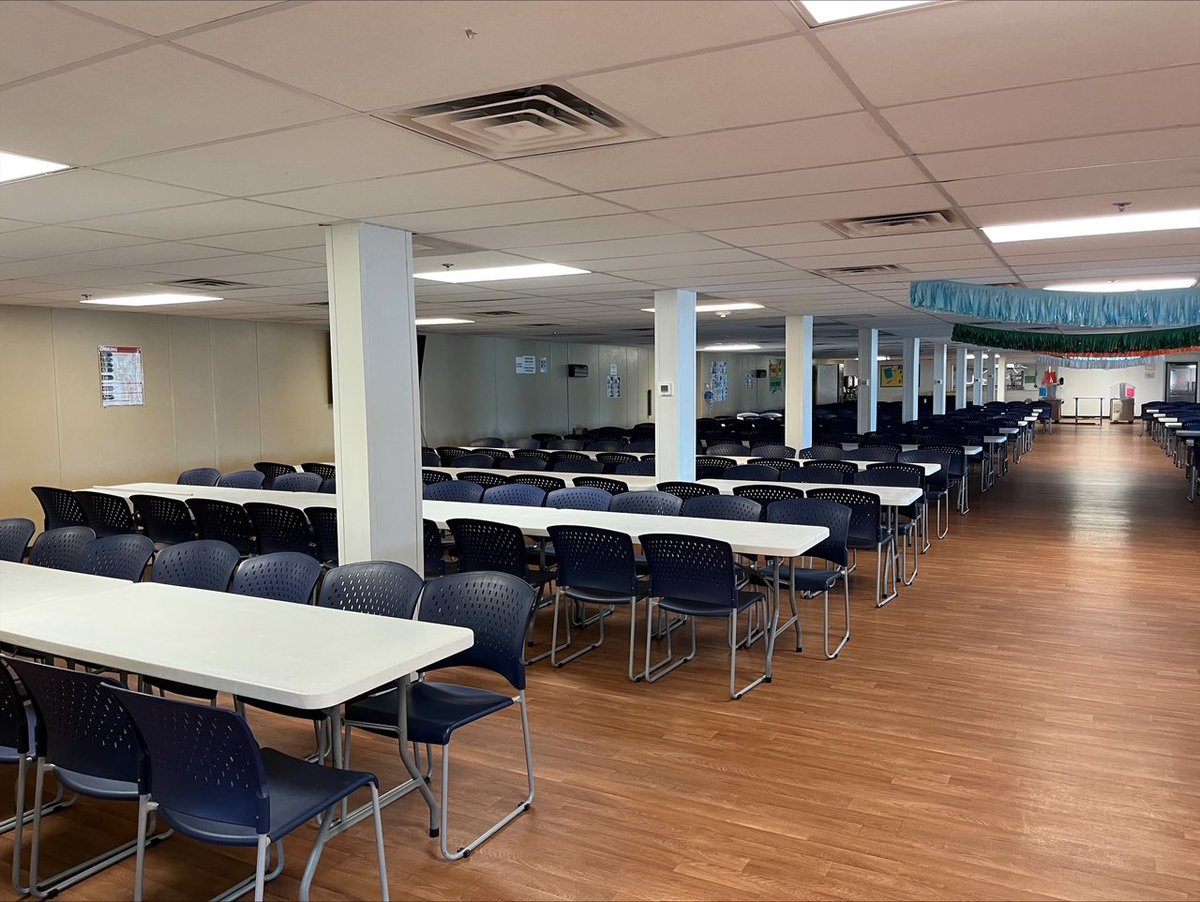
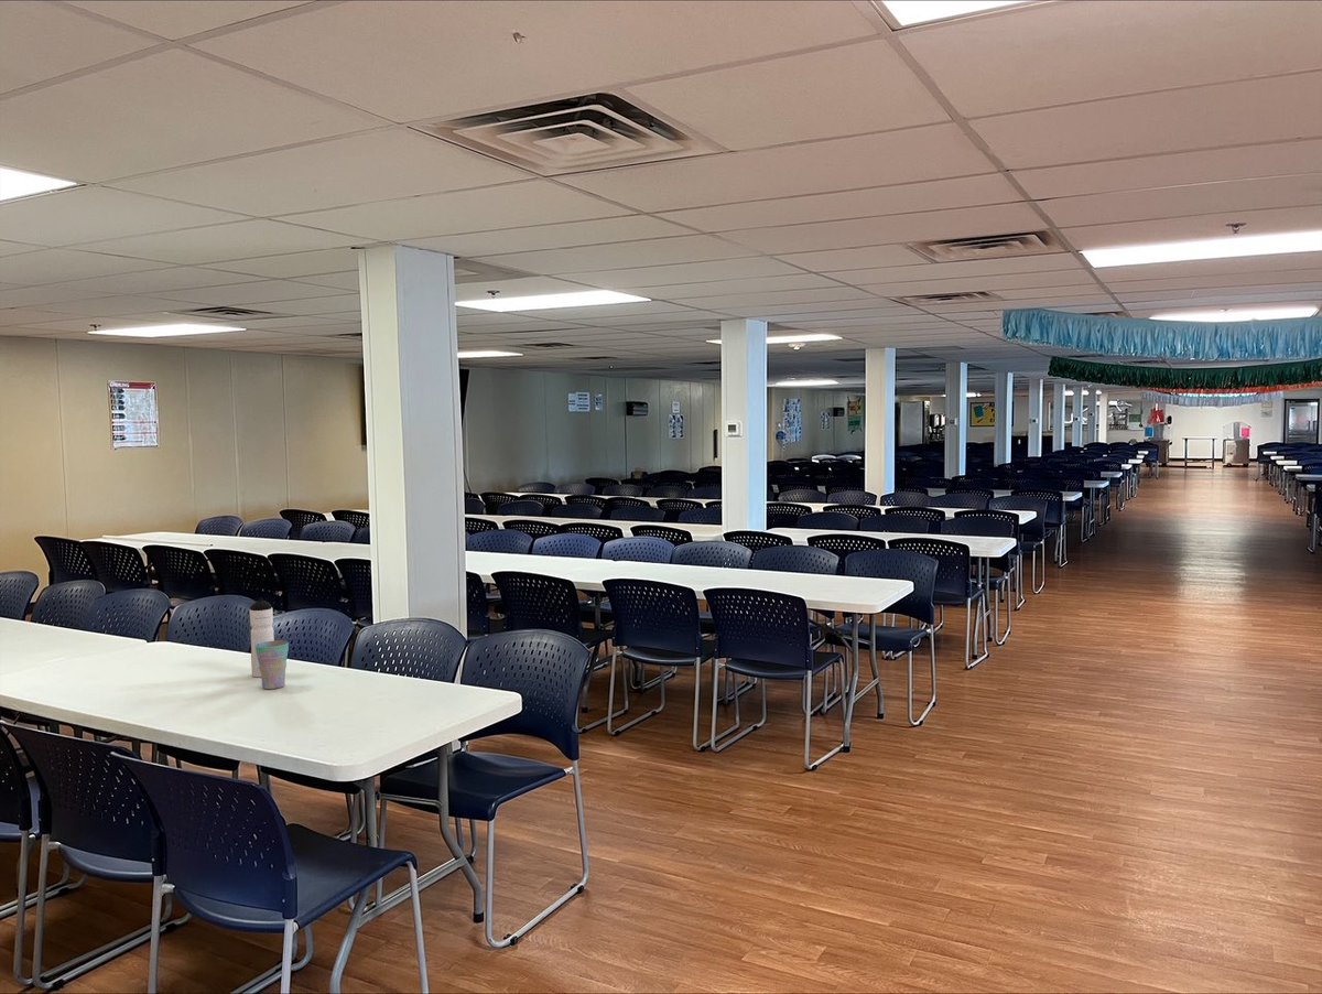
+ water bottle (261, 636)
+ cup (272, 665)
